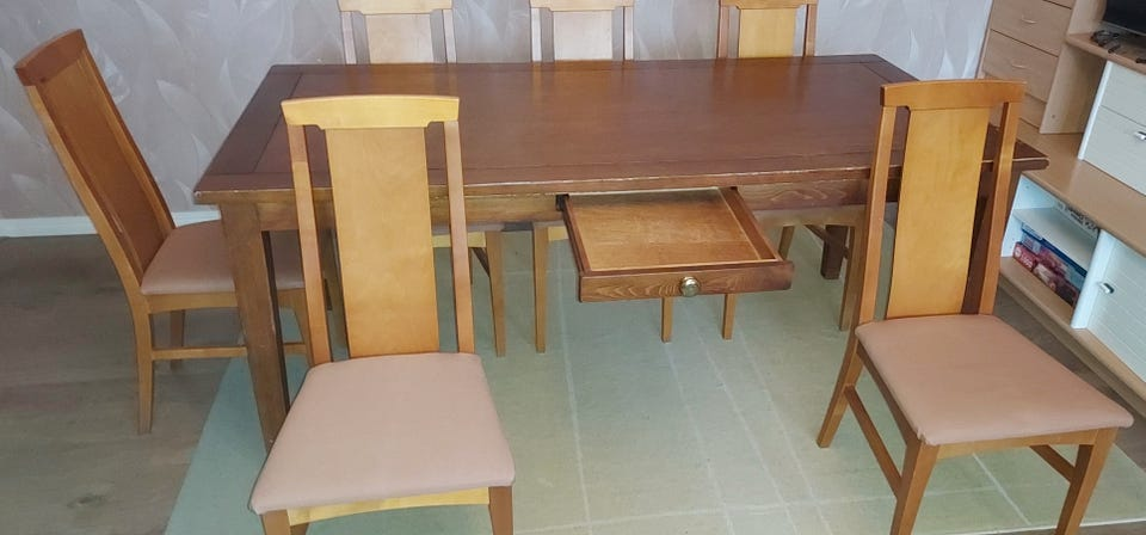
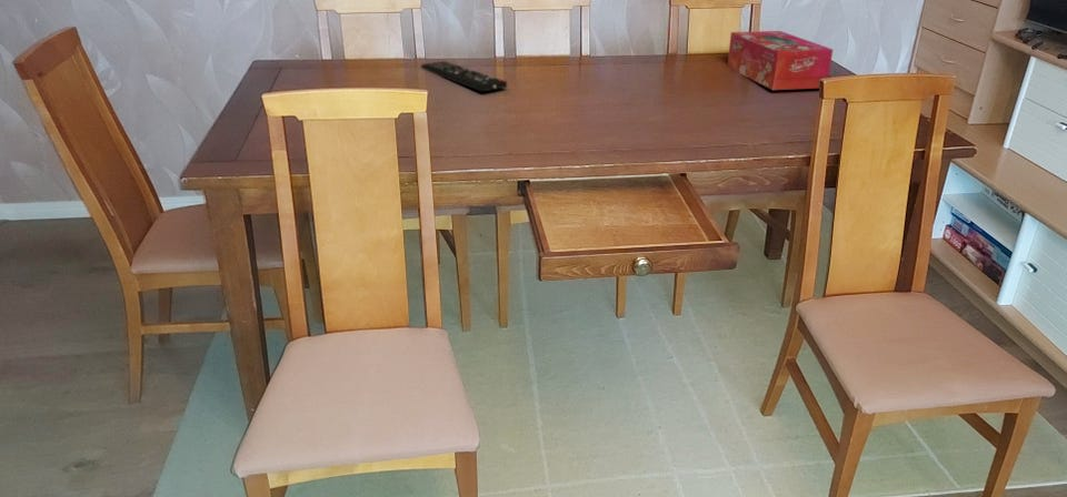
+ remote control (462, 74)
+ tissue box (776, 59)
